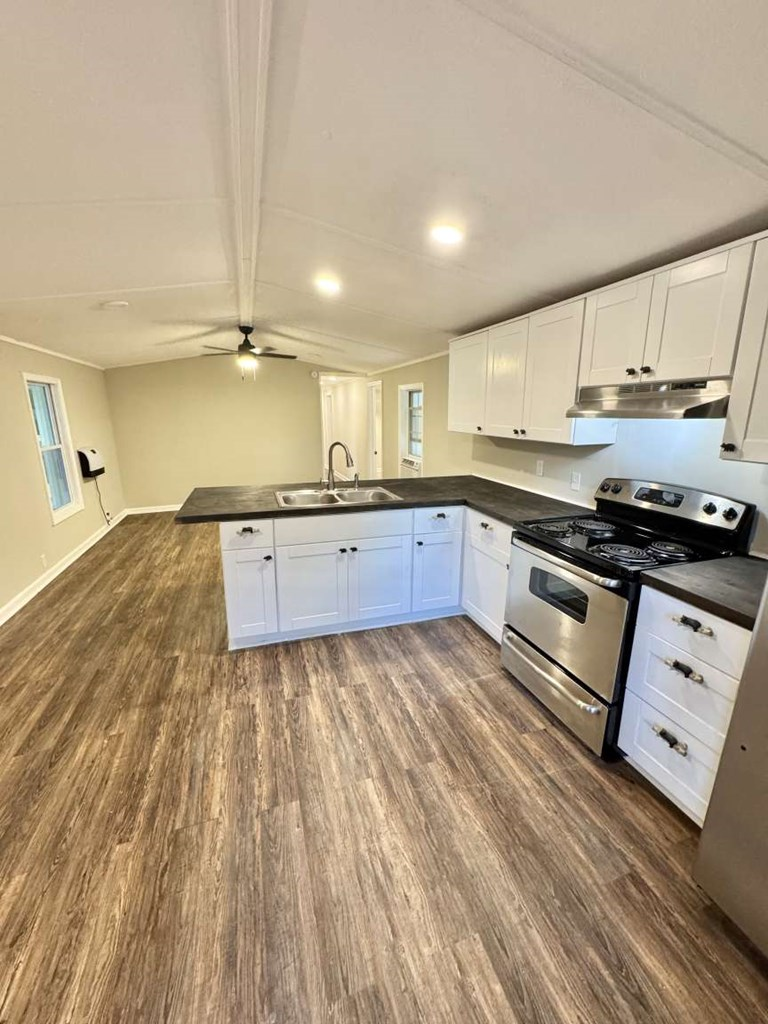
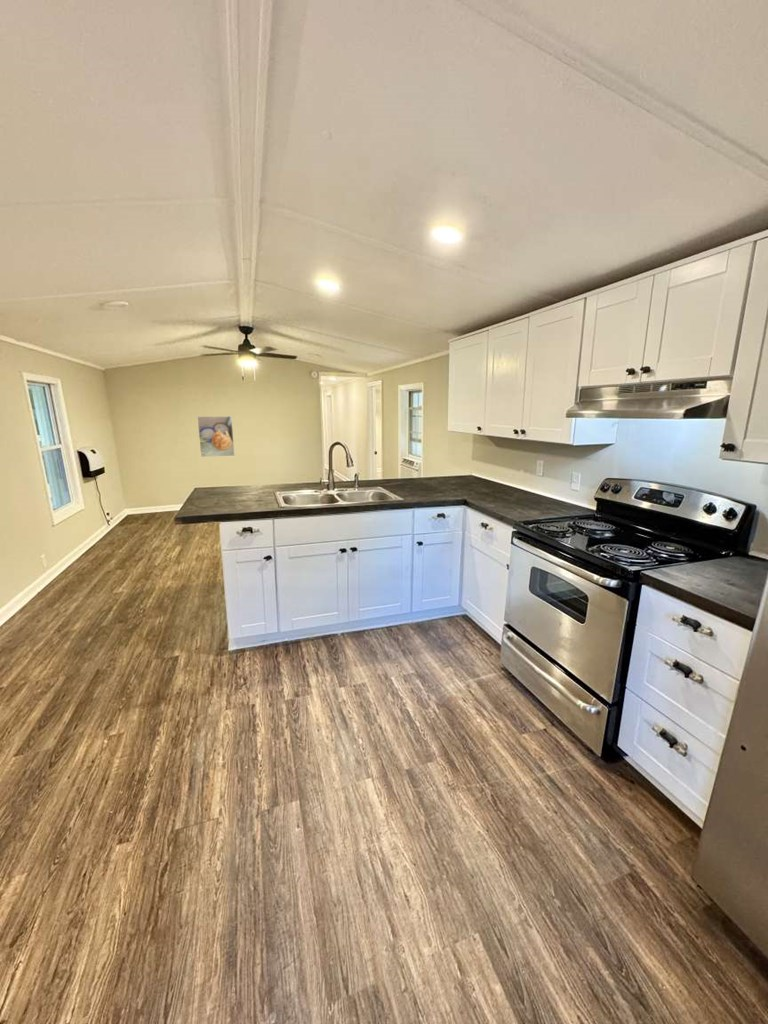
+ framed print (216, 436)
